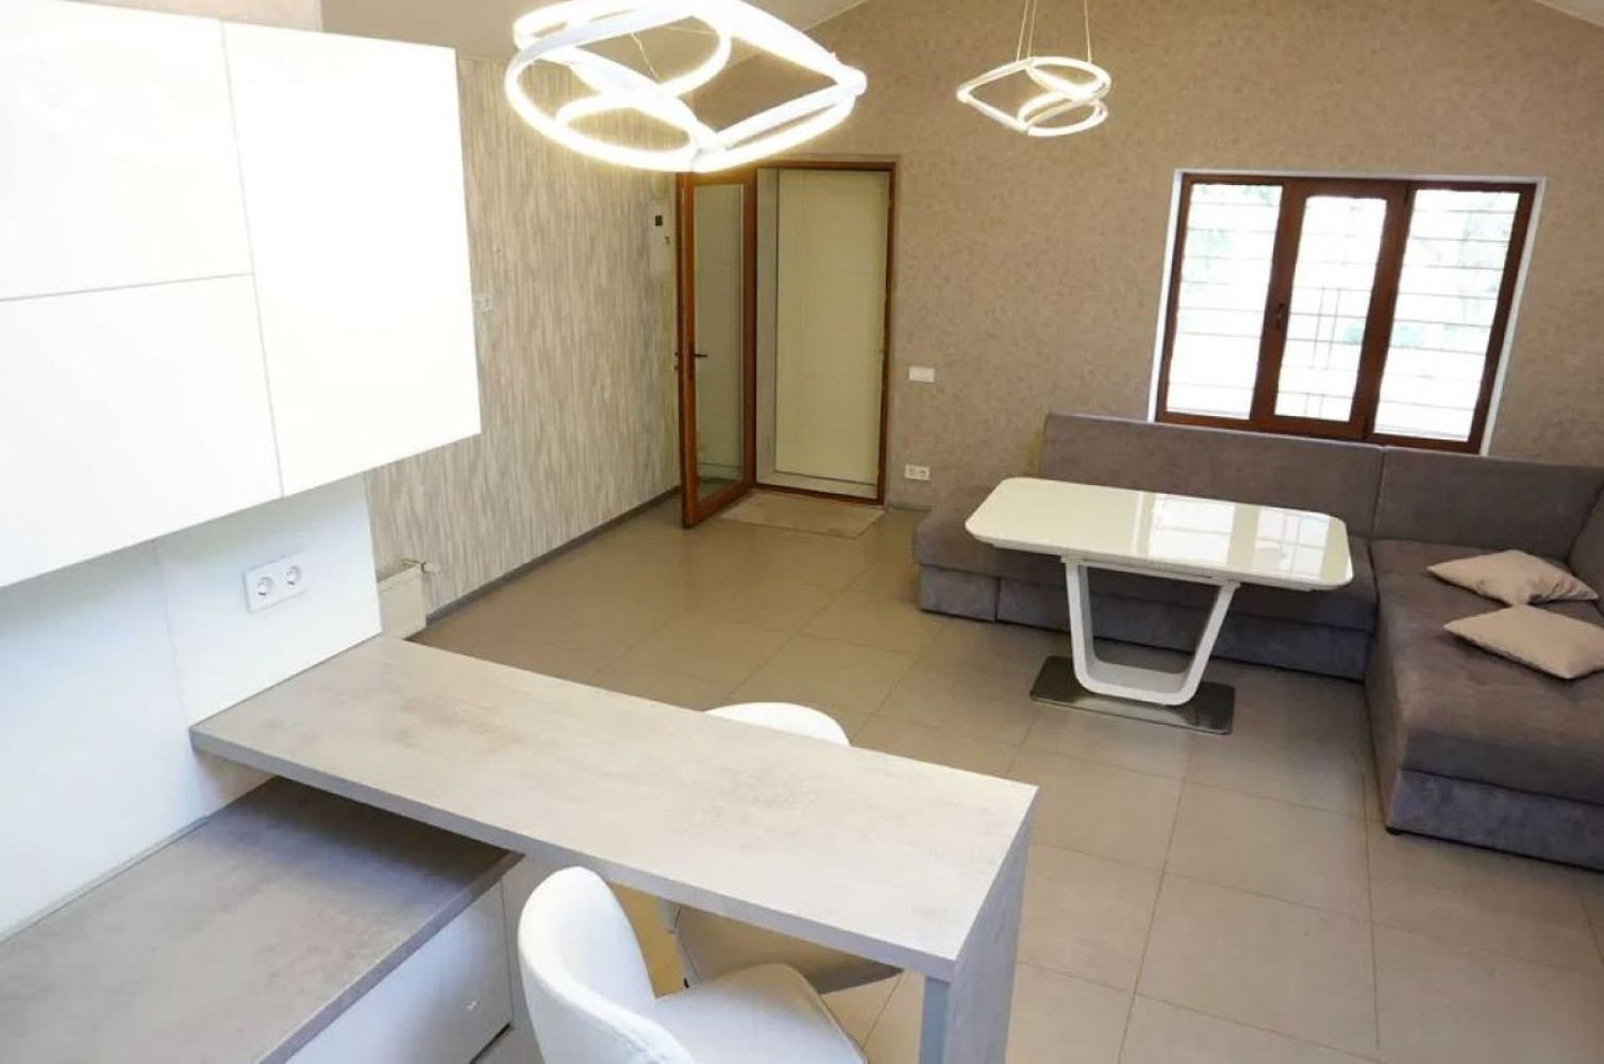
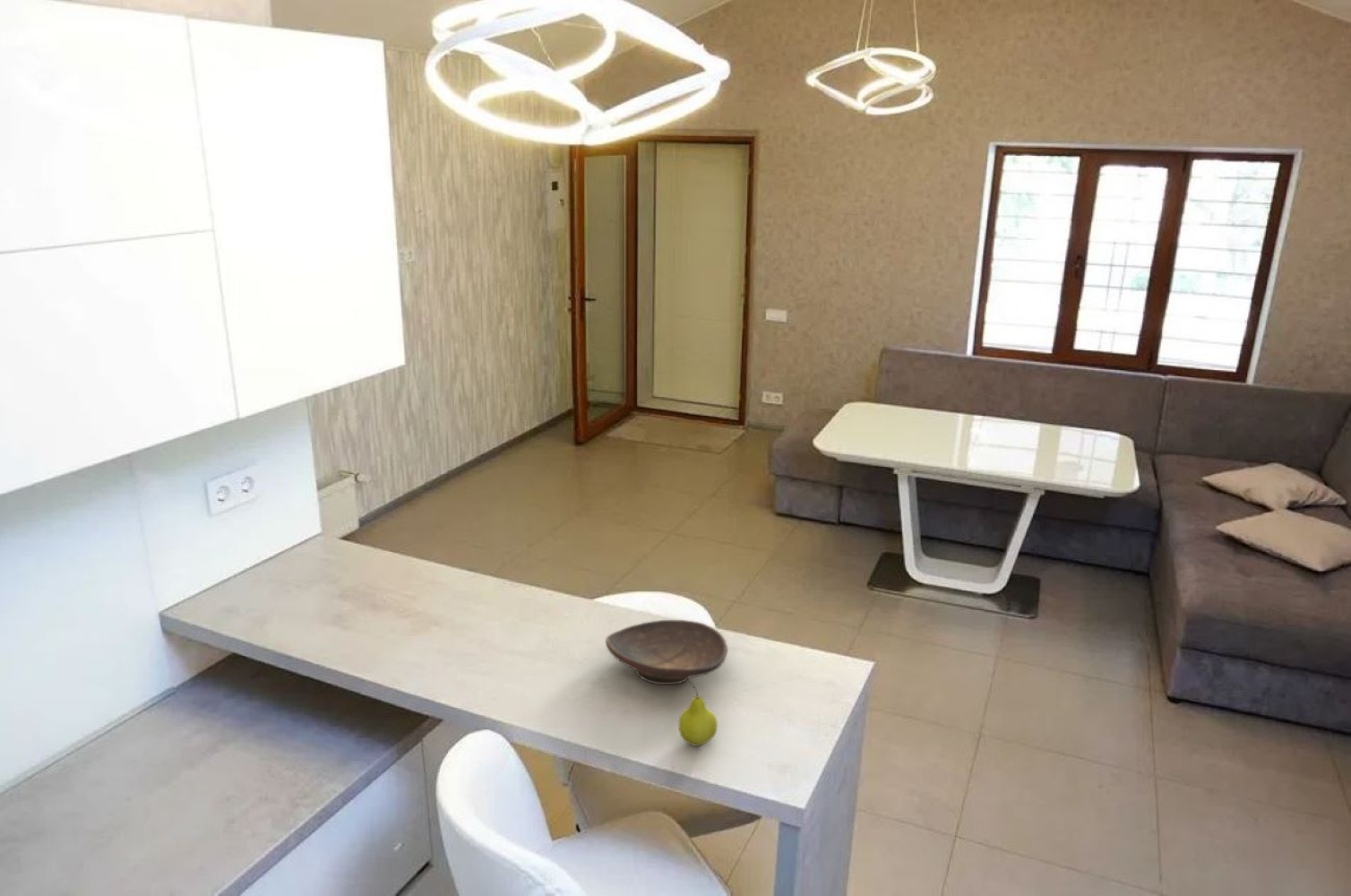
+ fruit (698, 712)
+ decorative bowl (666, 655)
